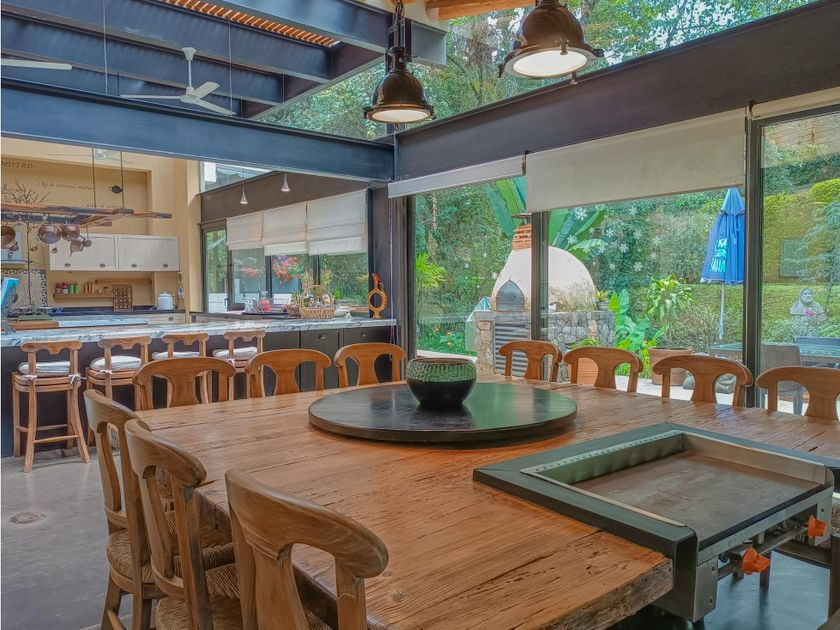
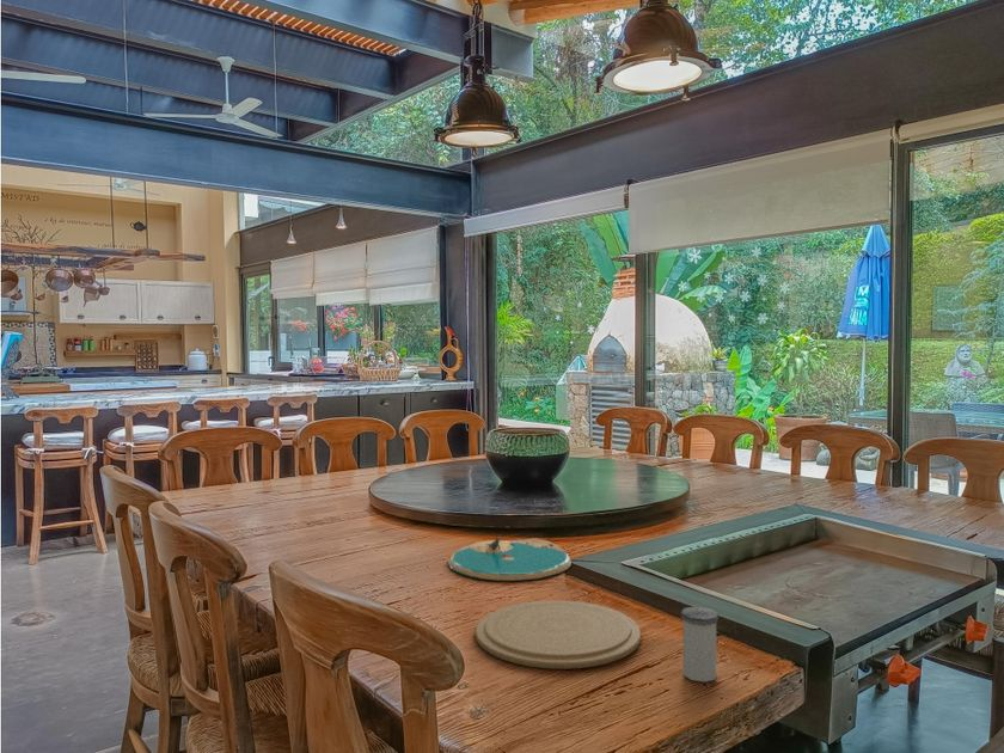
+ salt shaker (699, 643)
+ plate (509, 550)
+ plate (557, 629)
